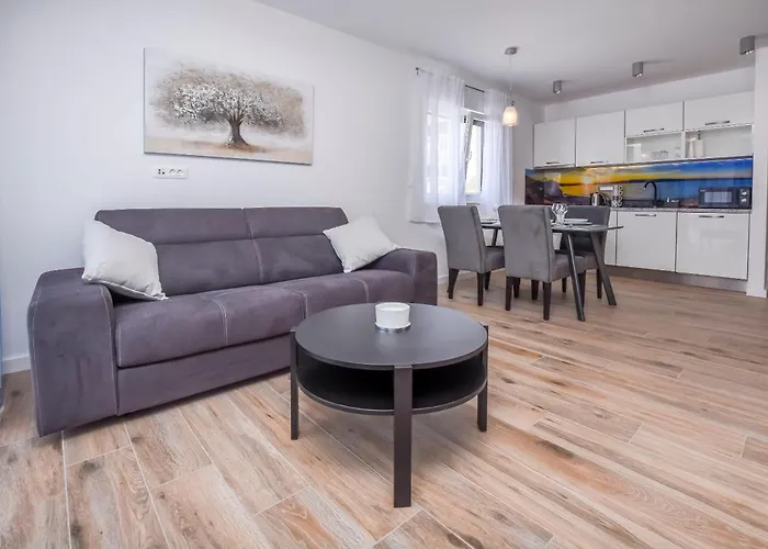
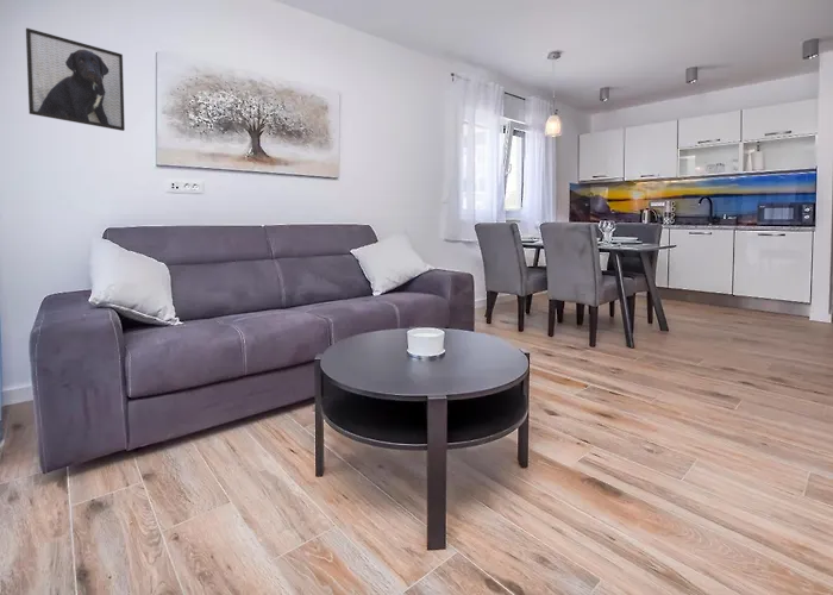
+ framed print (77, 82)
